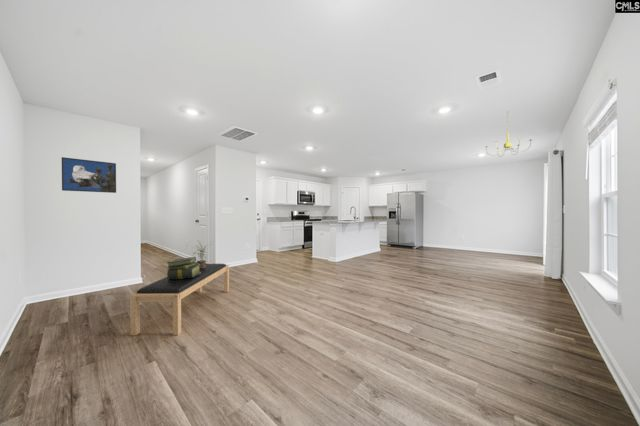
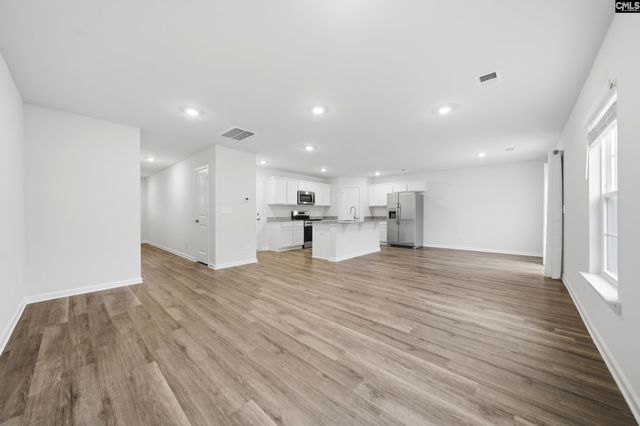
- stack of books (183, 267)
- potted plant (203, 254)
- bench (190, 290)
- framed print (90, 176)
- chandelier (507, 130)
